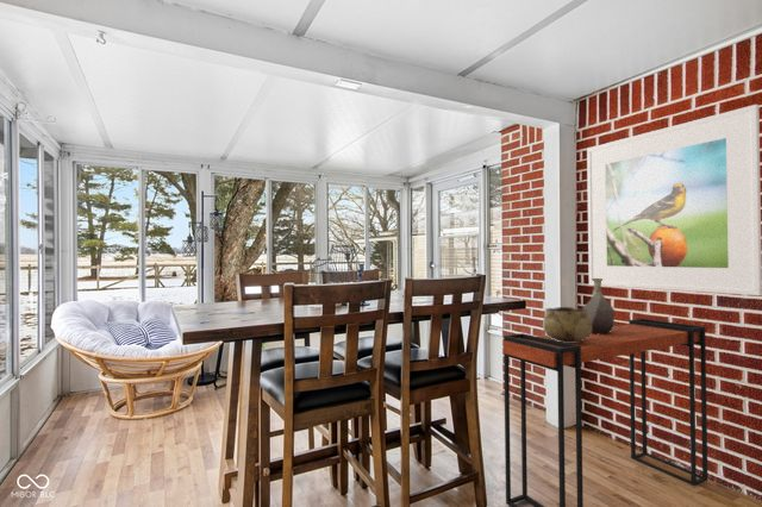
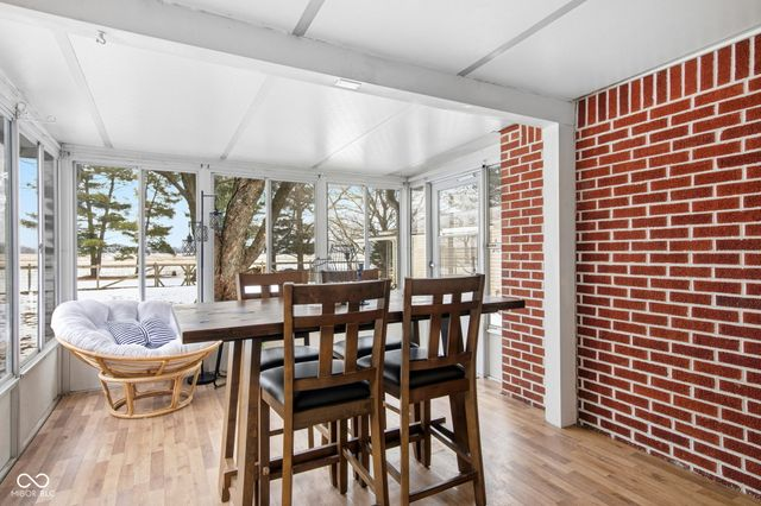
- vase (597, 305)
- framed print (660, 209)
- decorative bowl (566, 324)
- console table (630, 406)
